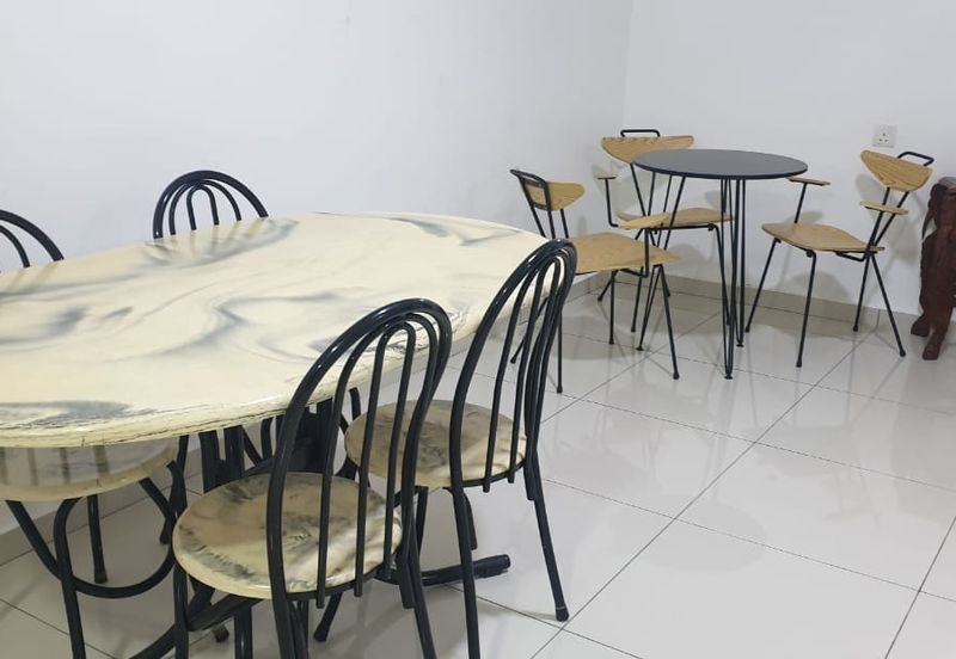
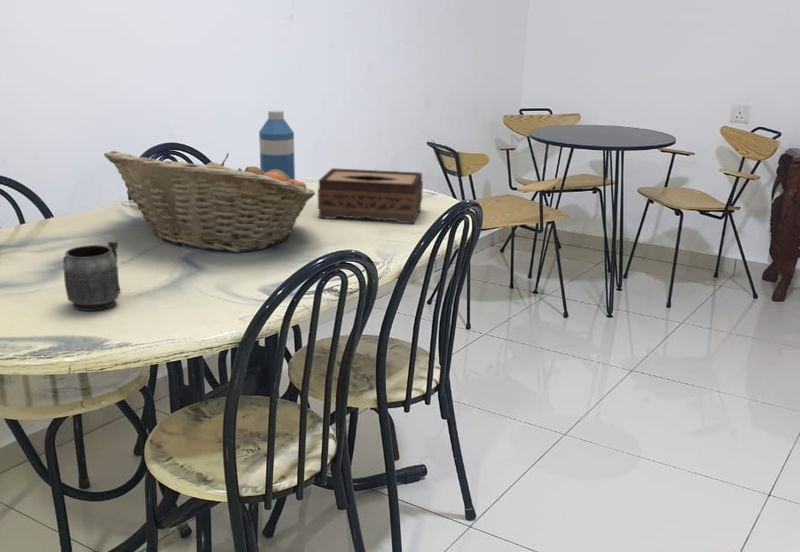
+ water bottle (277, 157)
+ fruit basket (212, 191)
+ tissue box (371, 194)
+ mug (97, 274)
